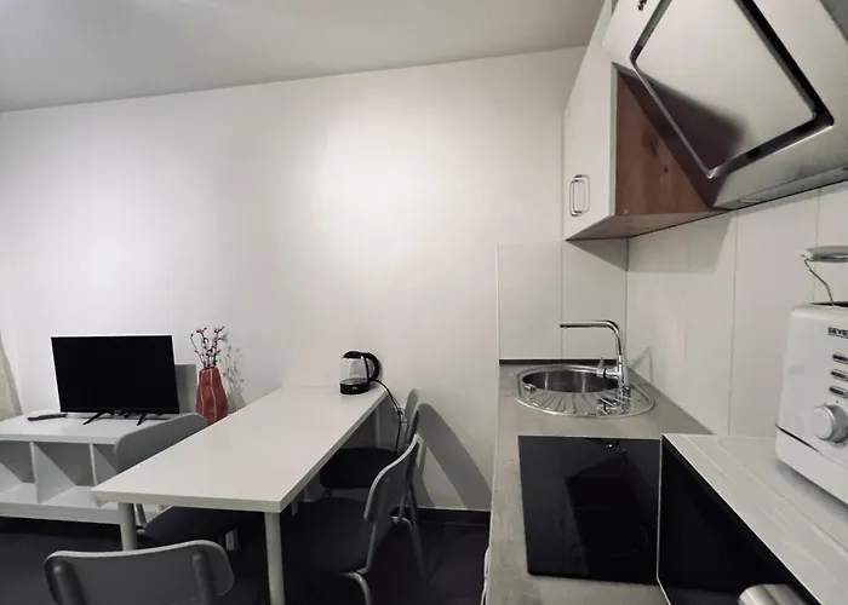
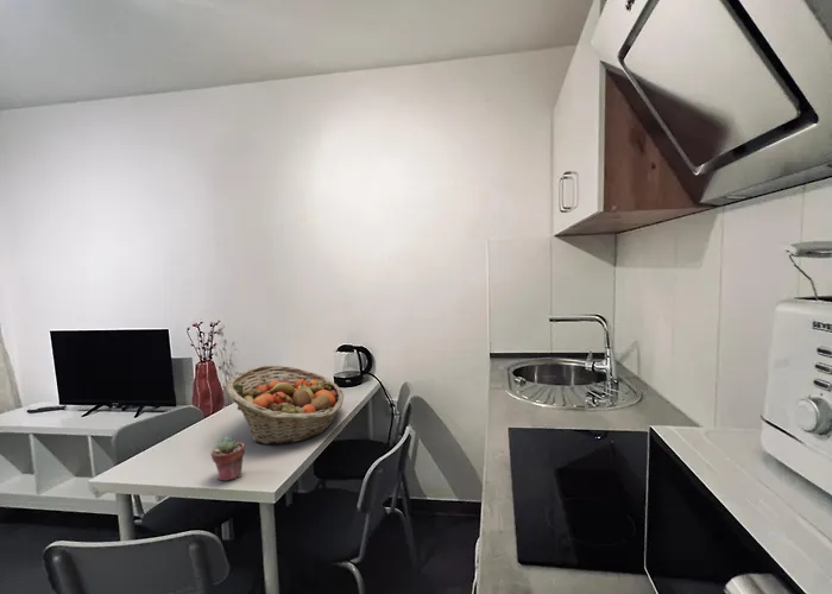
+ potted succulent (228, 456)
+ fruit basket (289, 399)
